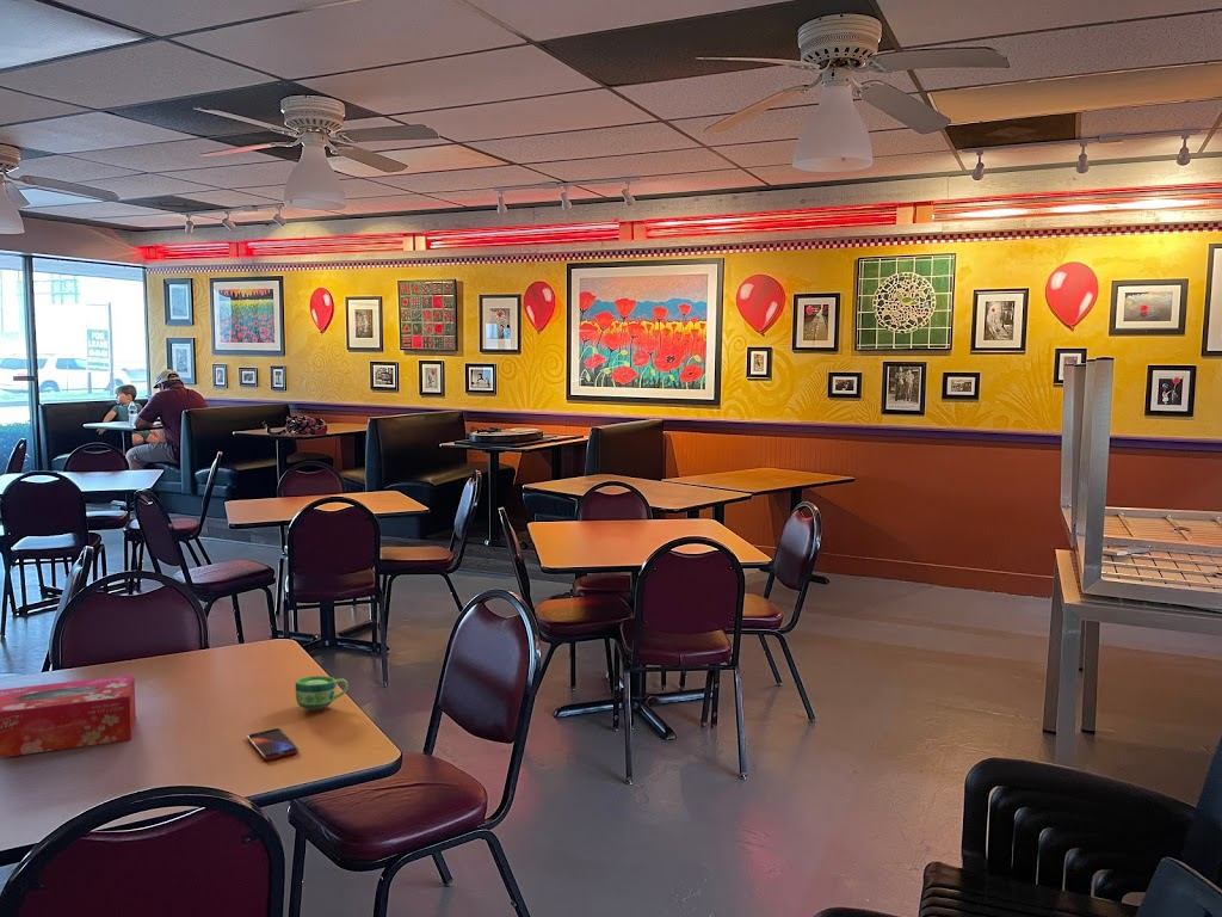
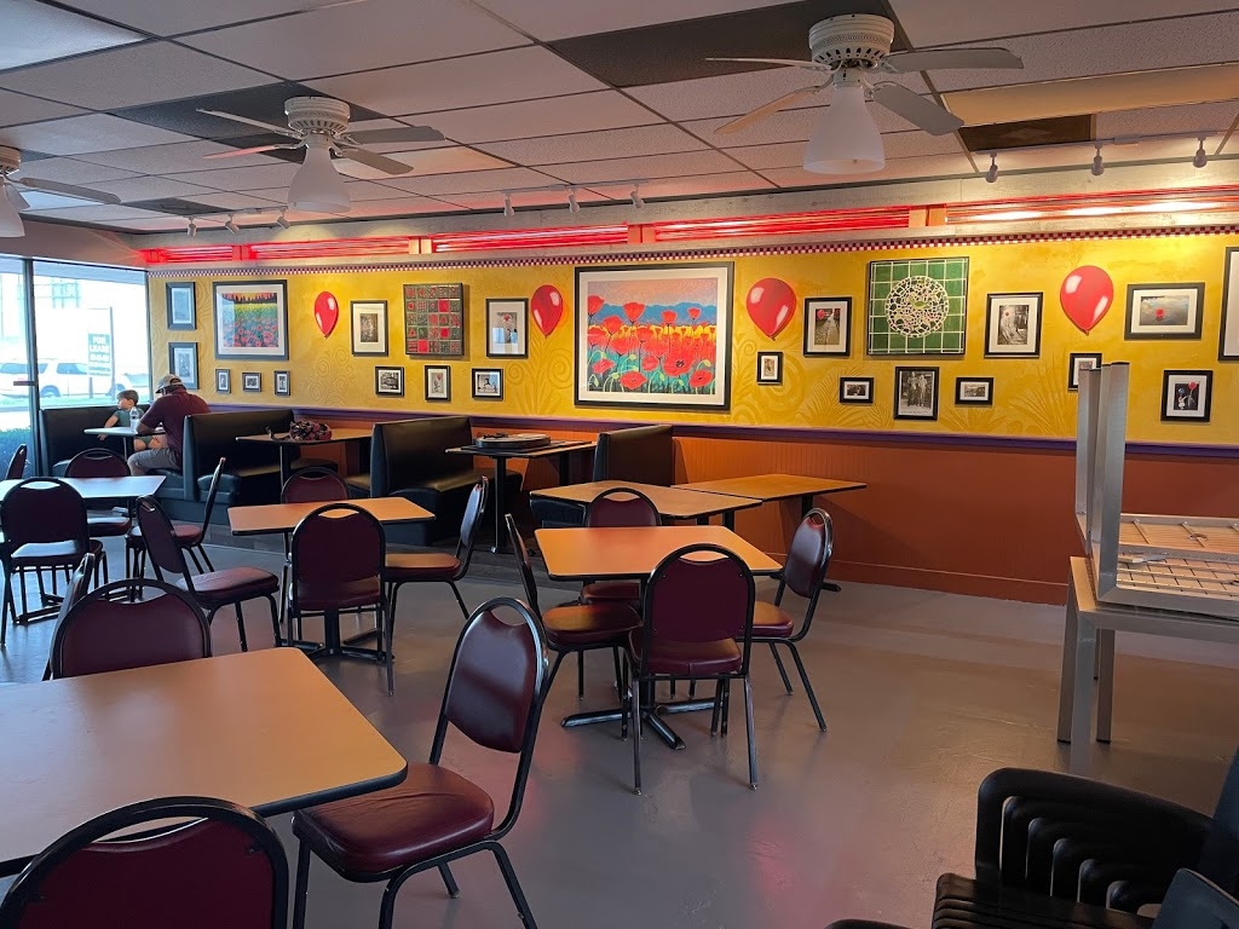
- cup (321, 691)
- tissue box (58, 715)
- smartphone (272, 743)
